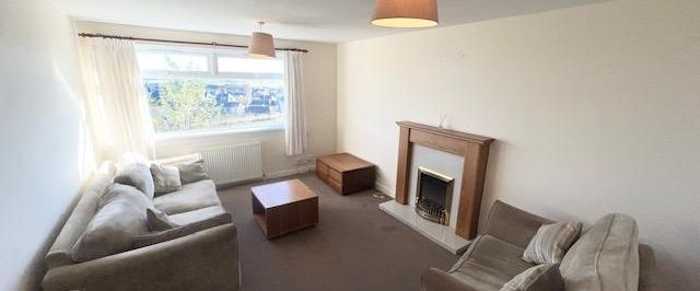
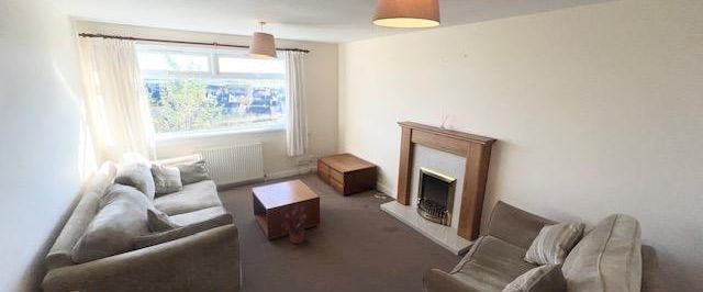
+ potted plant (298, 225)
